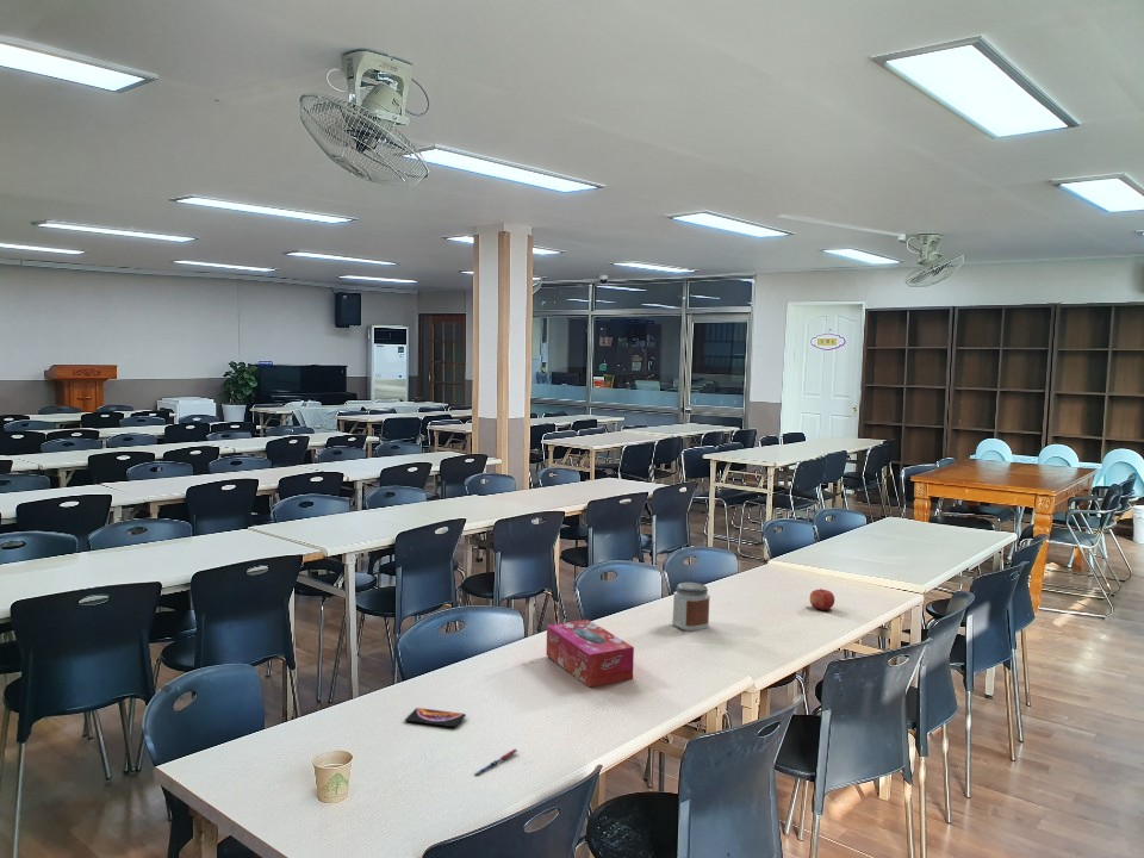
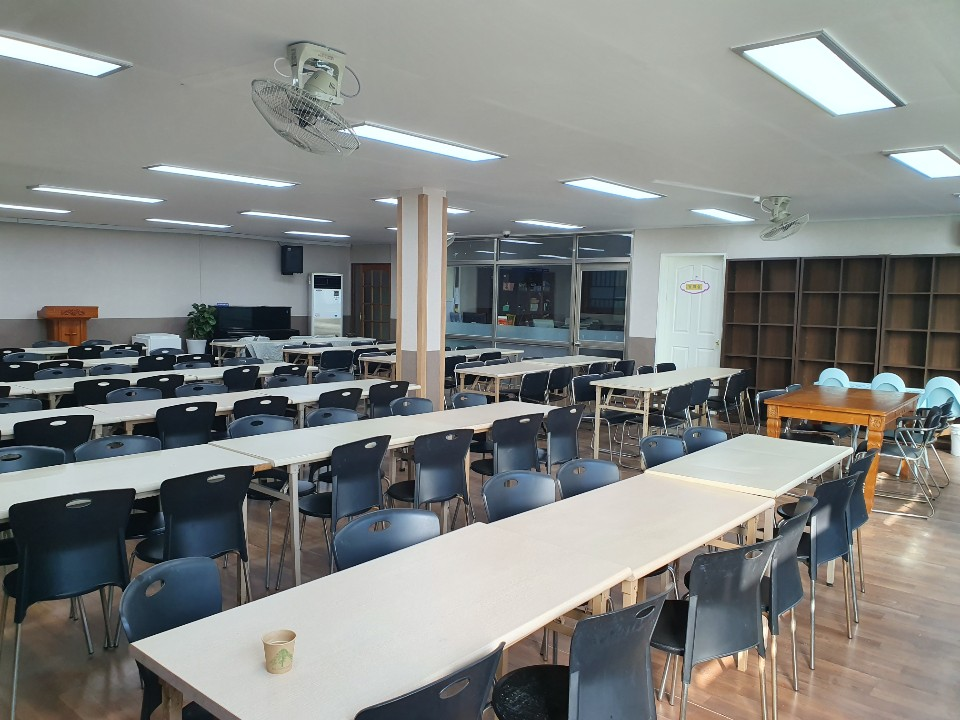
- tissue box (587, 651)
- fruit (821, 598)
- pen (496, 760)
- smartphone (435, 717)
- jar (691, 605)
